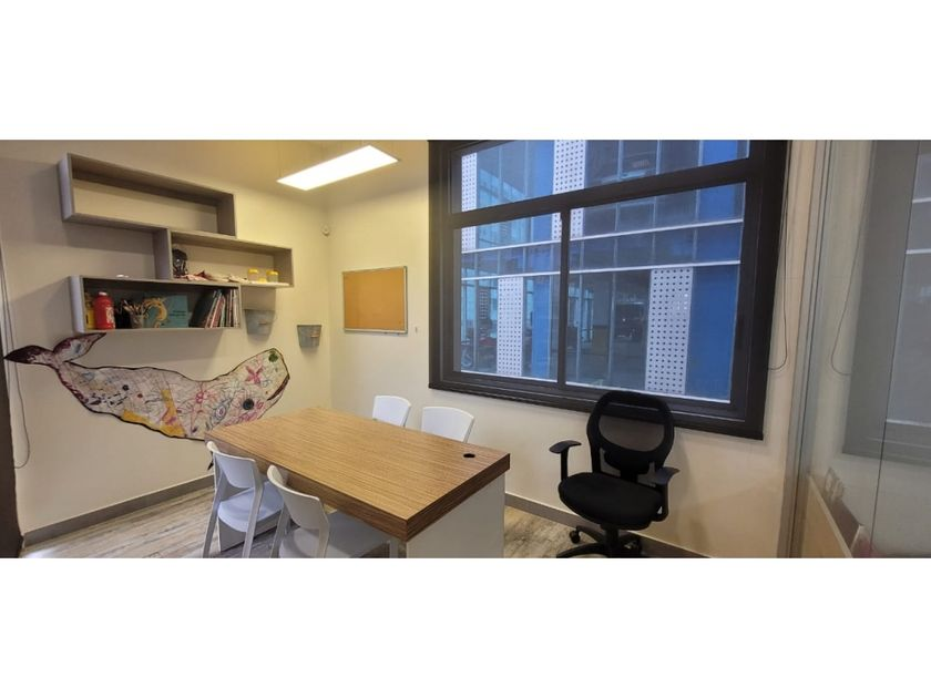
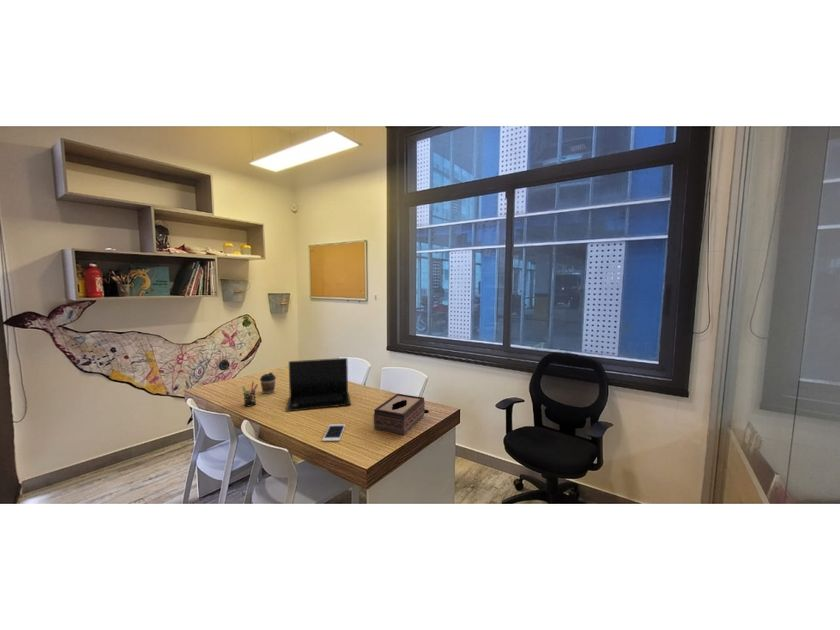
+ coffee cup (268, 382)
+ pen holder (249, 393)
+ laptop (319, 382)
+ cell phone (334, 432)
+ tissue box (400, 412)
